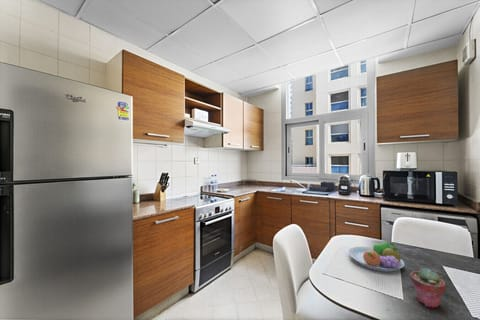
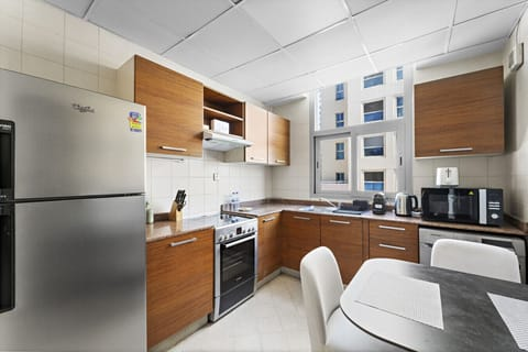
- potted succulent (427, 285)
- fruit bowl (376, 252)
